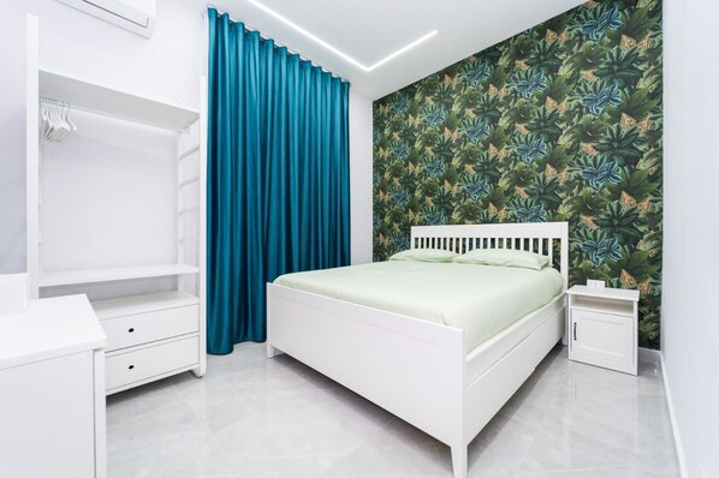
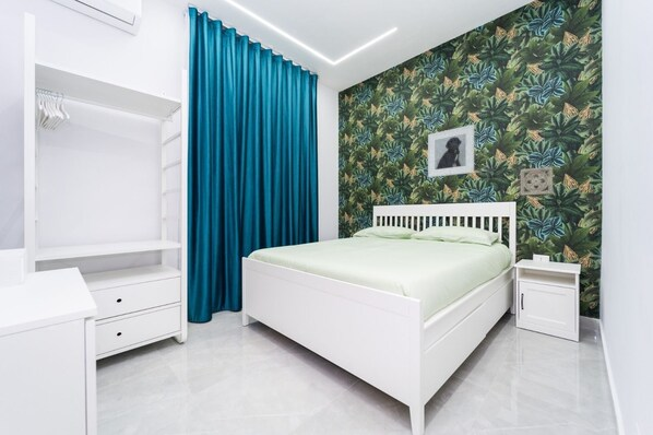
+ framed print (449, 152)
+ wall ornament (535, 181)
